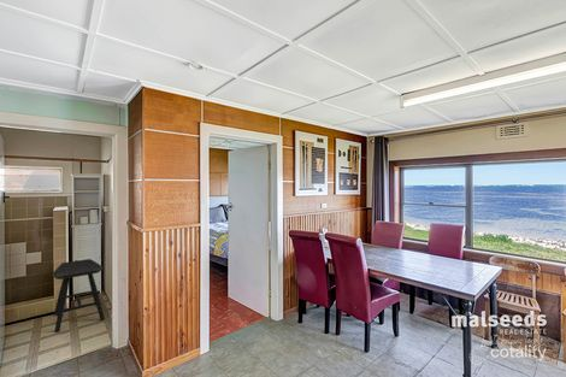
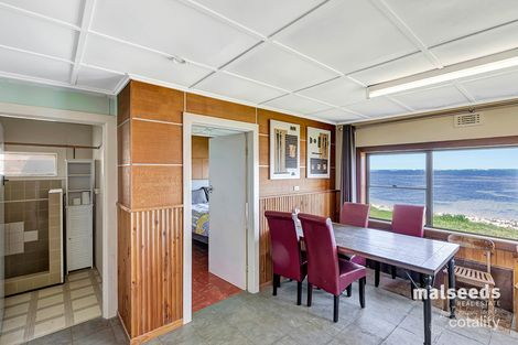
- stool (78, 293)
